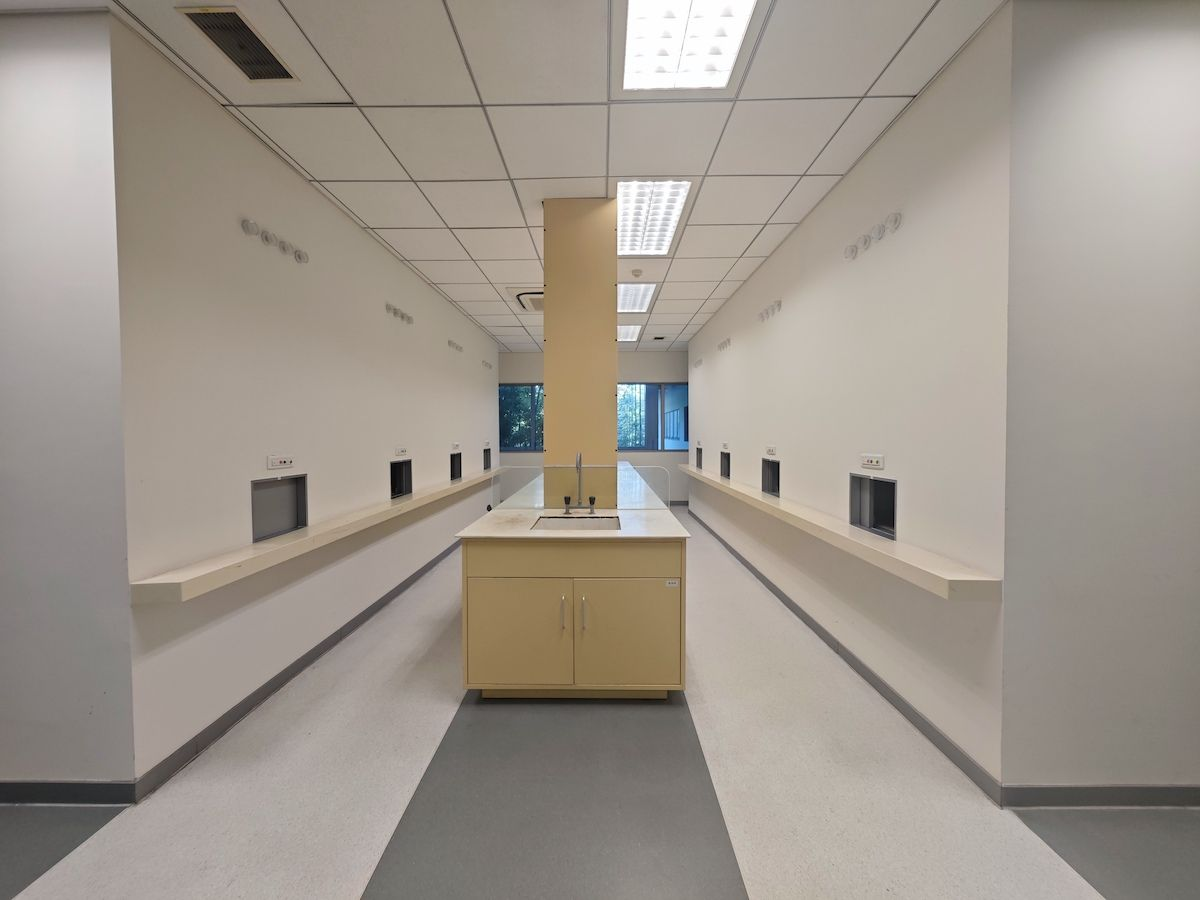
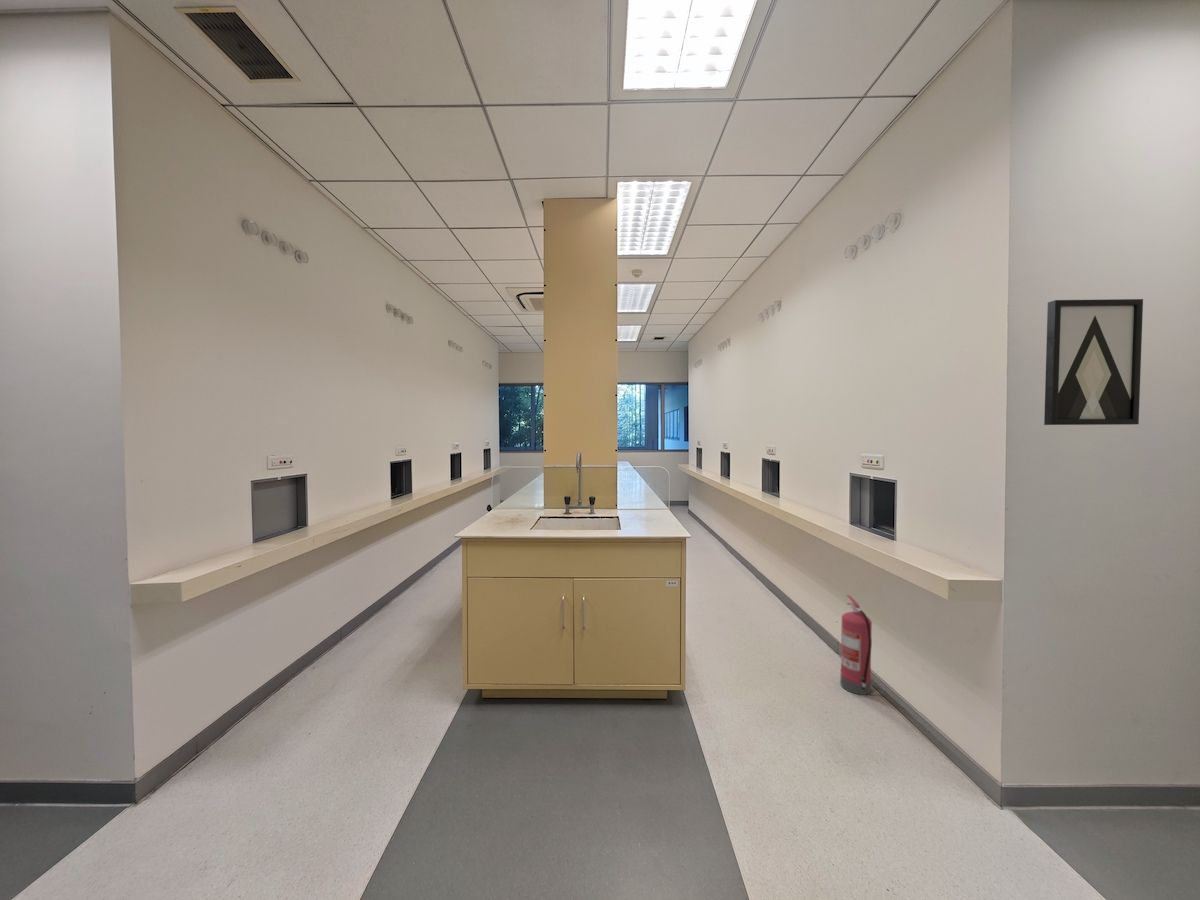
+ wall art (1093, 362)
+ fire extinguisher (858, 645)
